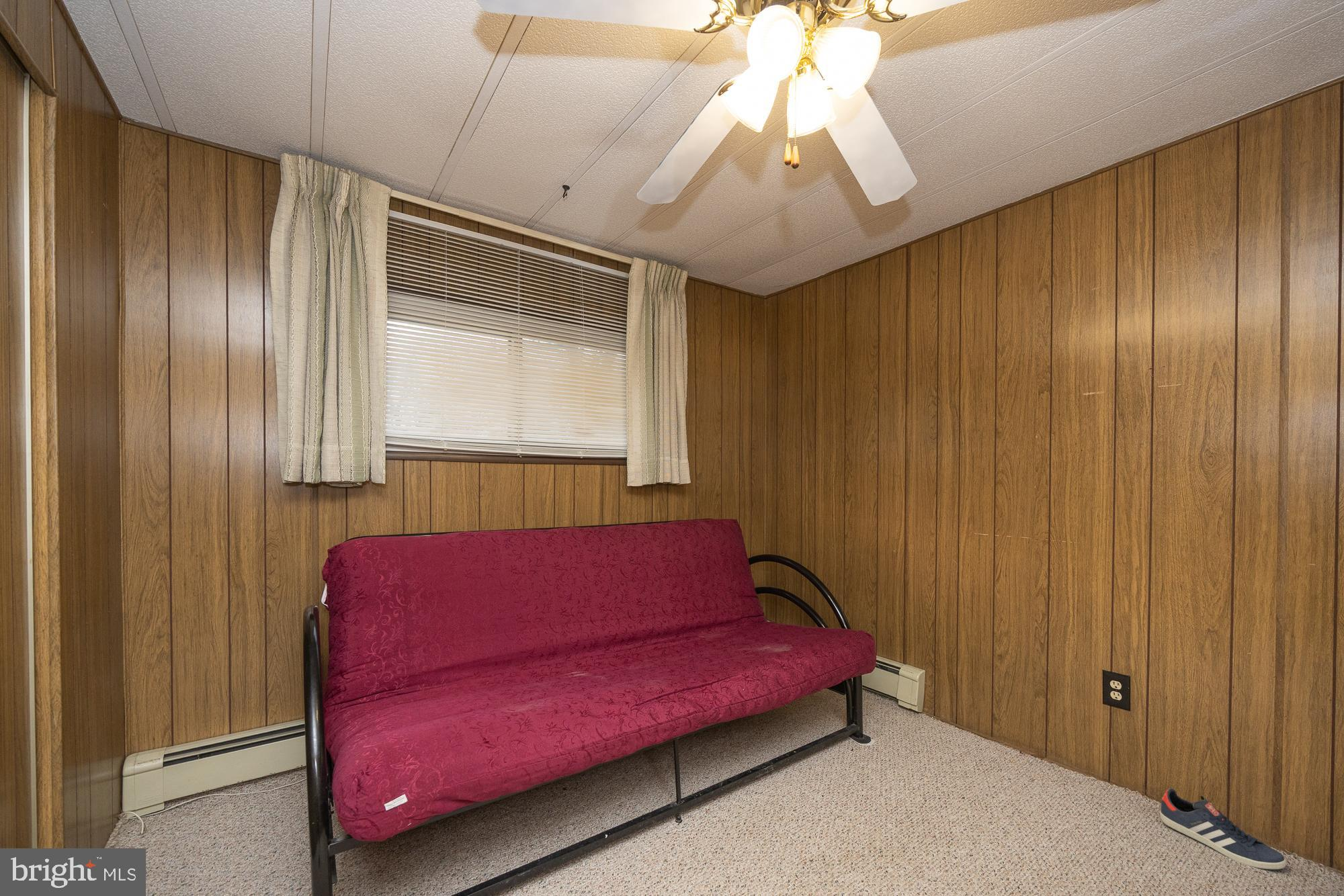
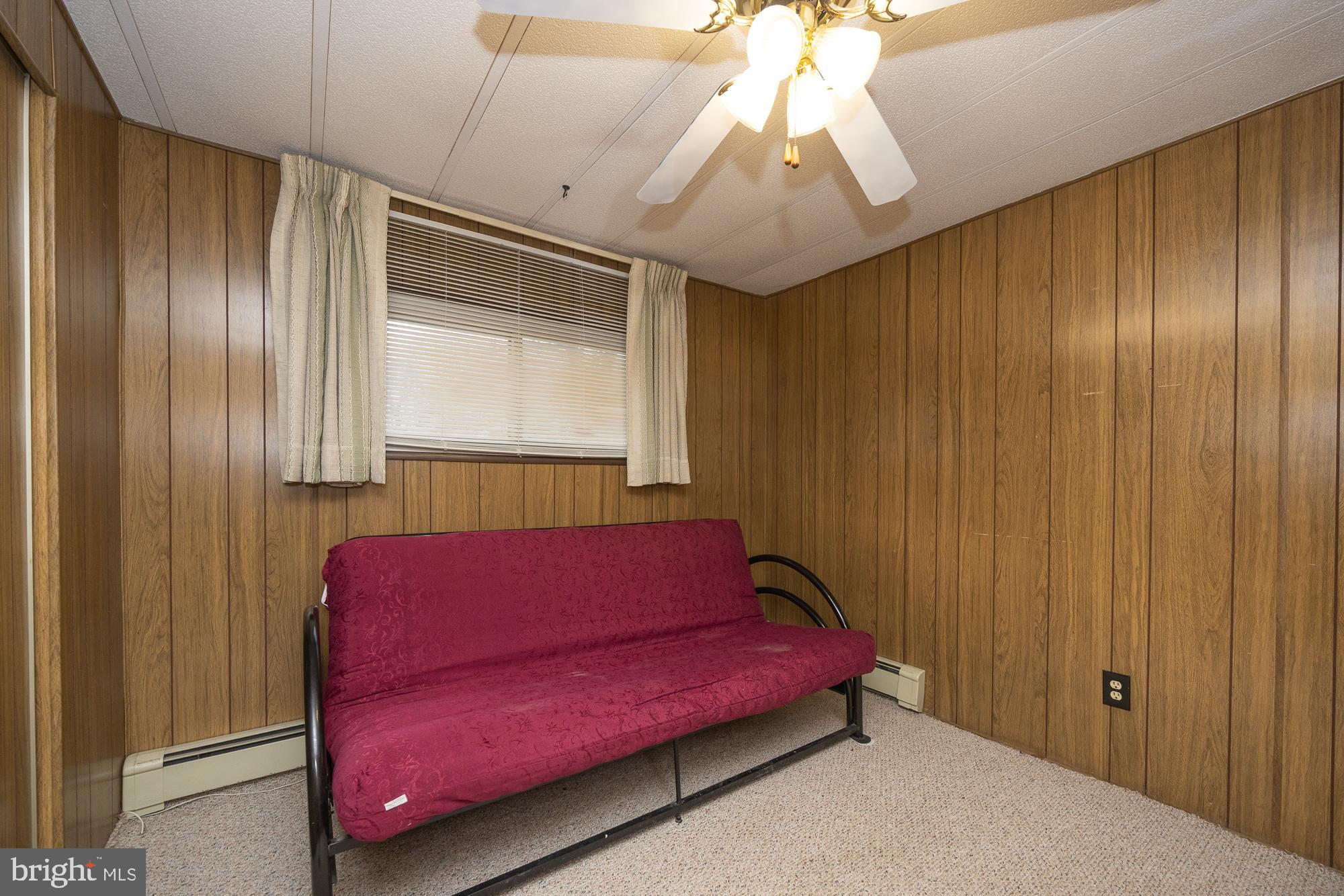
- sneaker (1218, 825)
